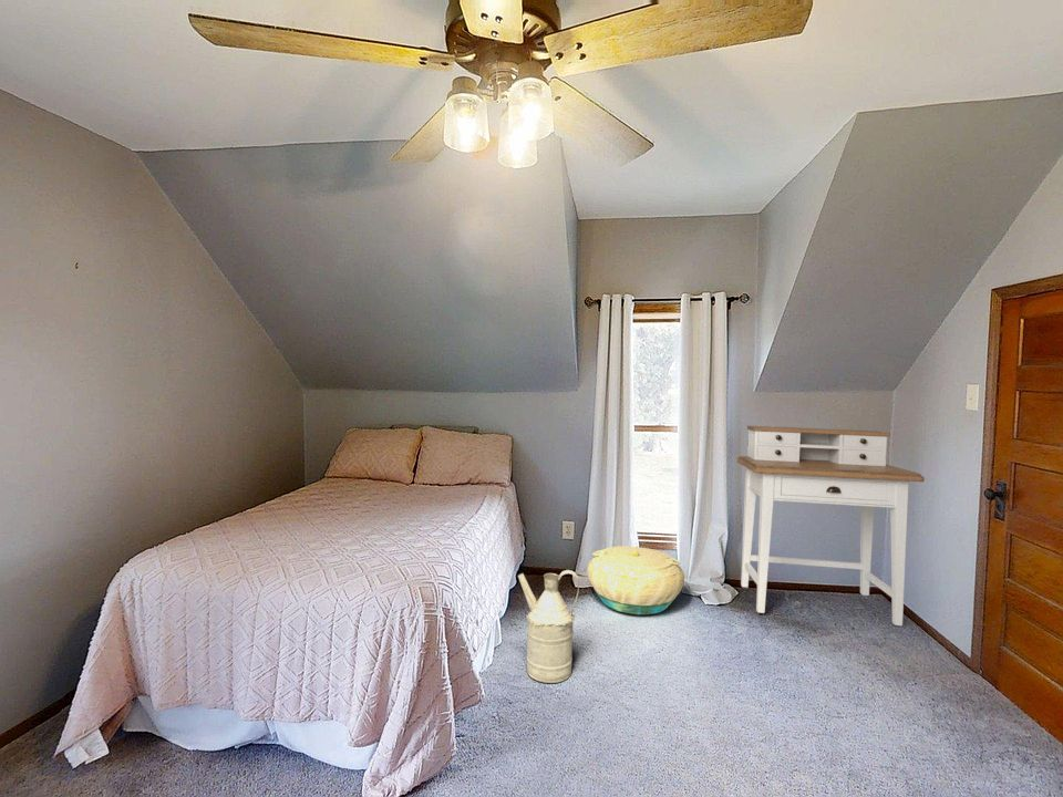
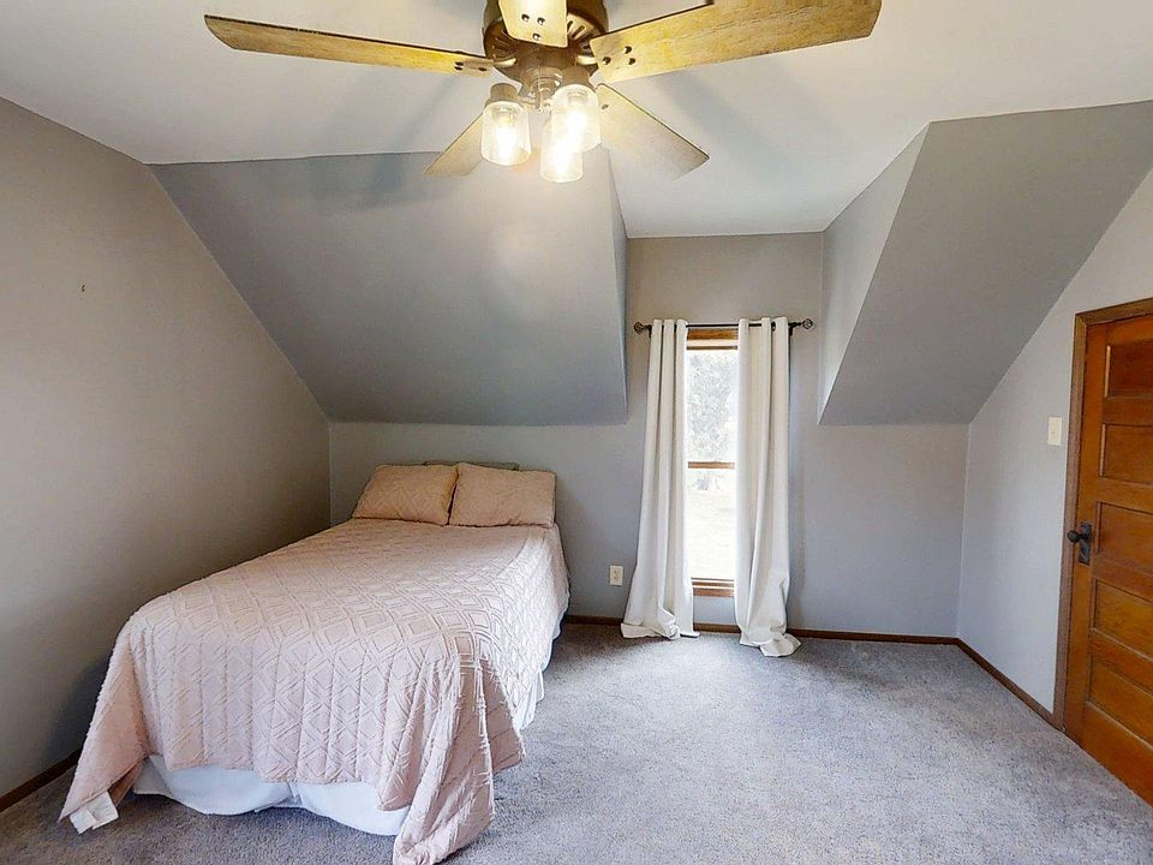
- desk (819, 503)
- watering can (547, 620)
- basket (634, 576)
